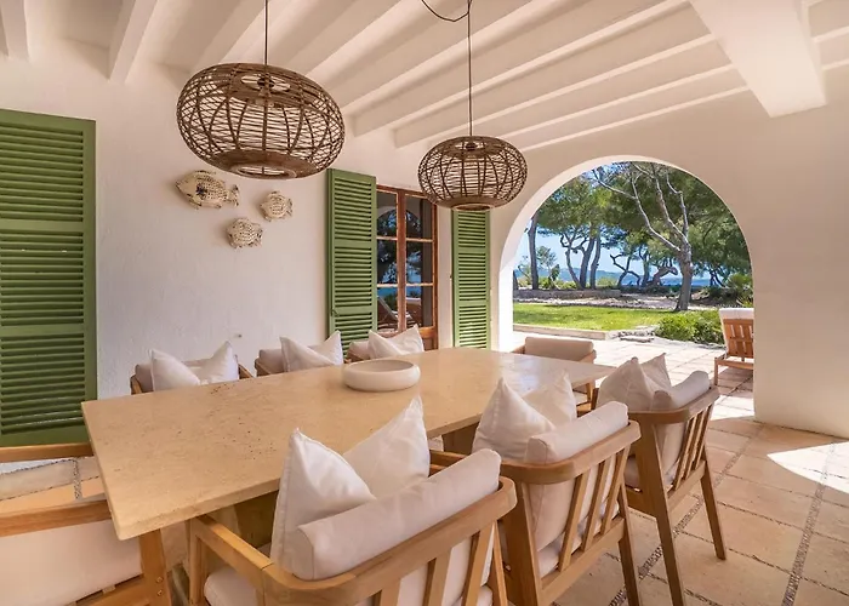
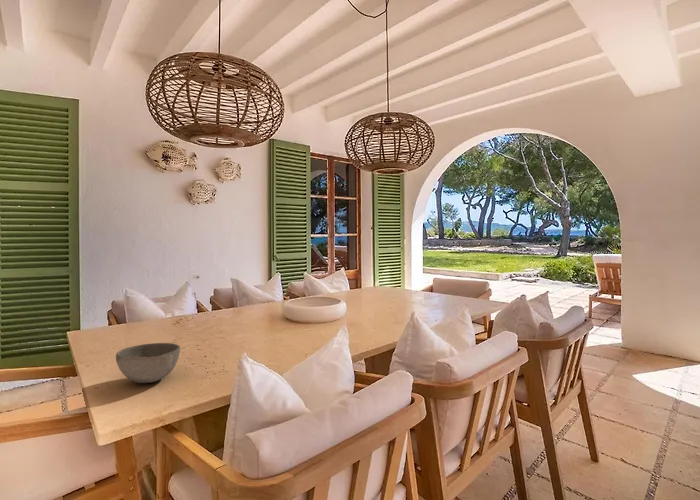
+ bowl (149, 364)
